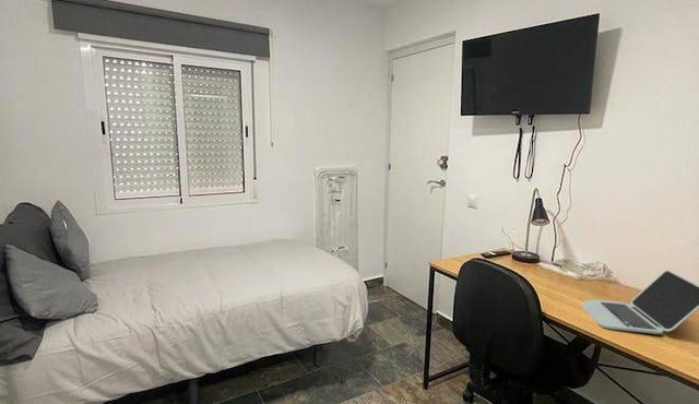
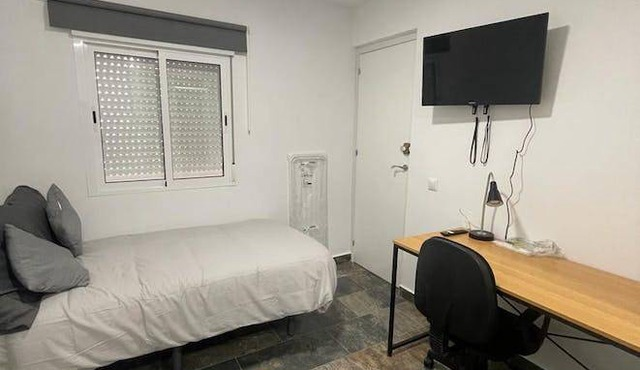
- laptop (636, 296)
